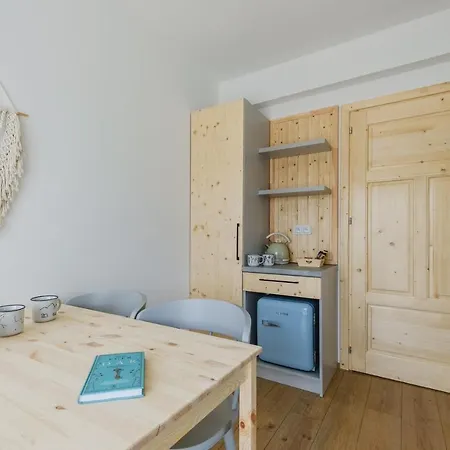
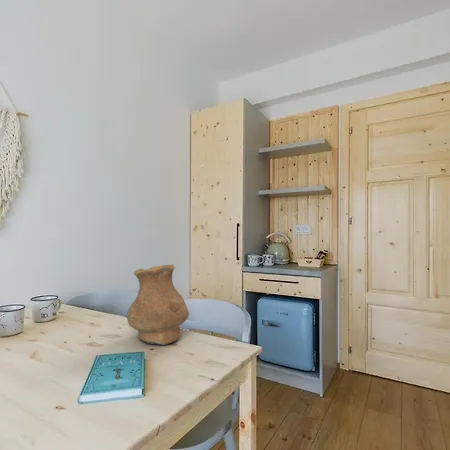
+ vase (158, 302)
